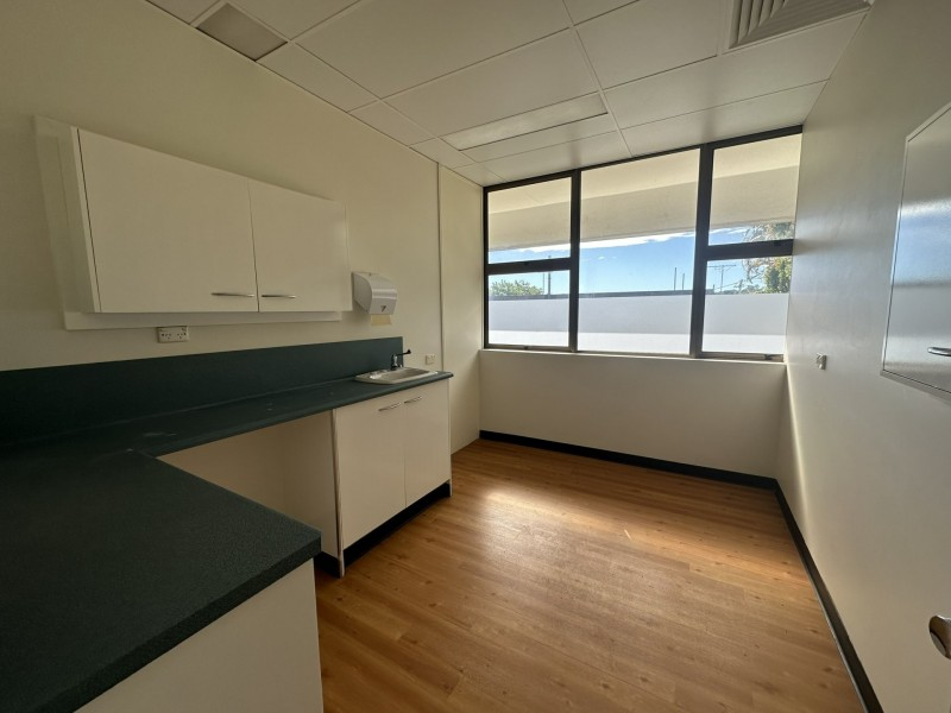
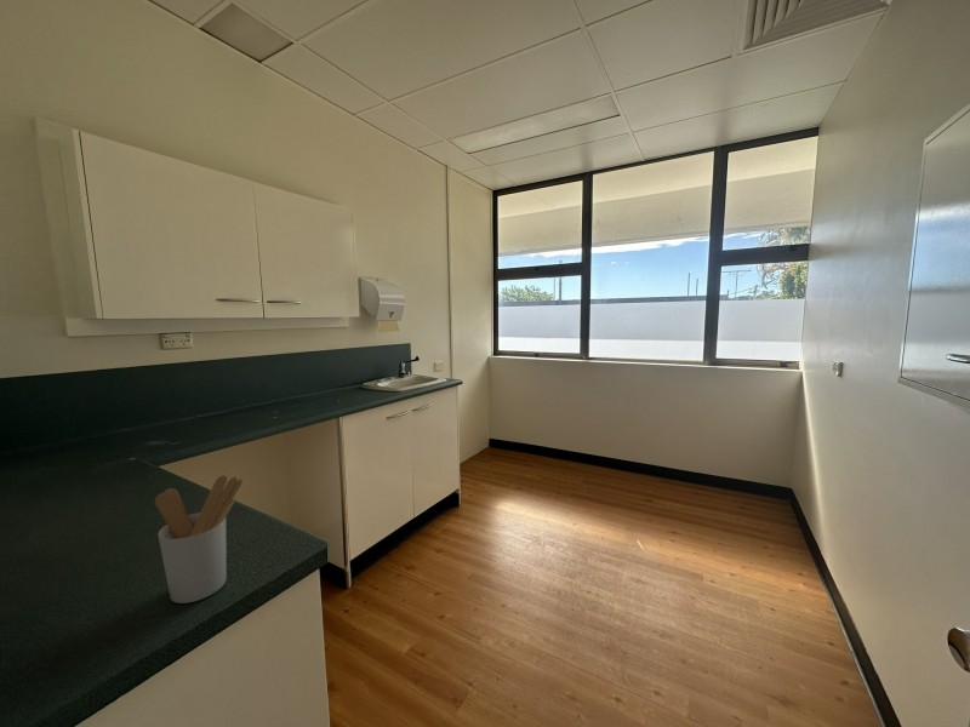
+ utensil holder (206, 532)
